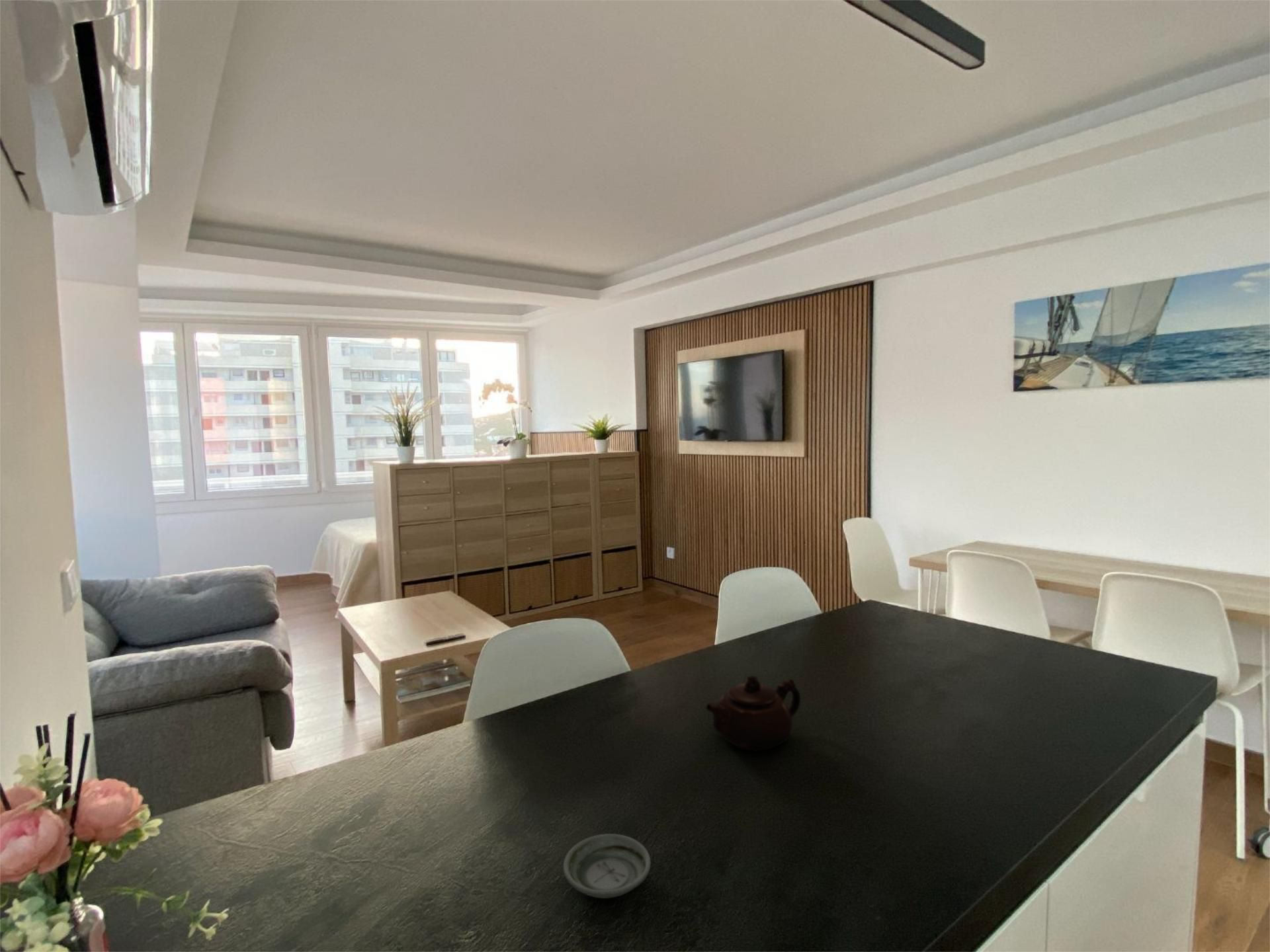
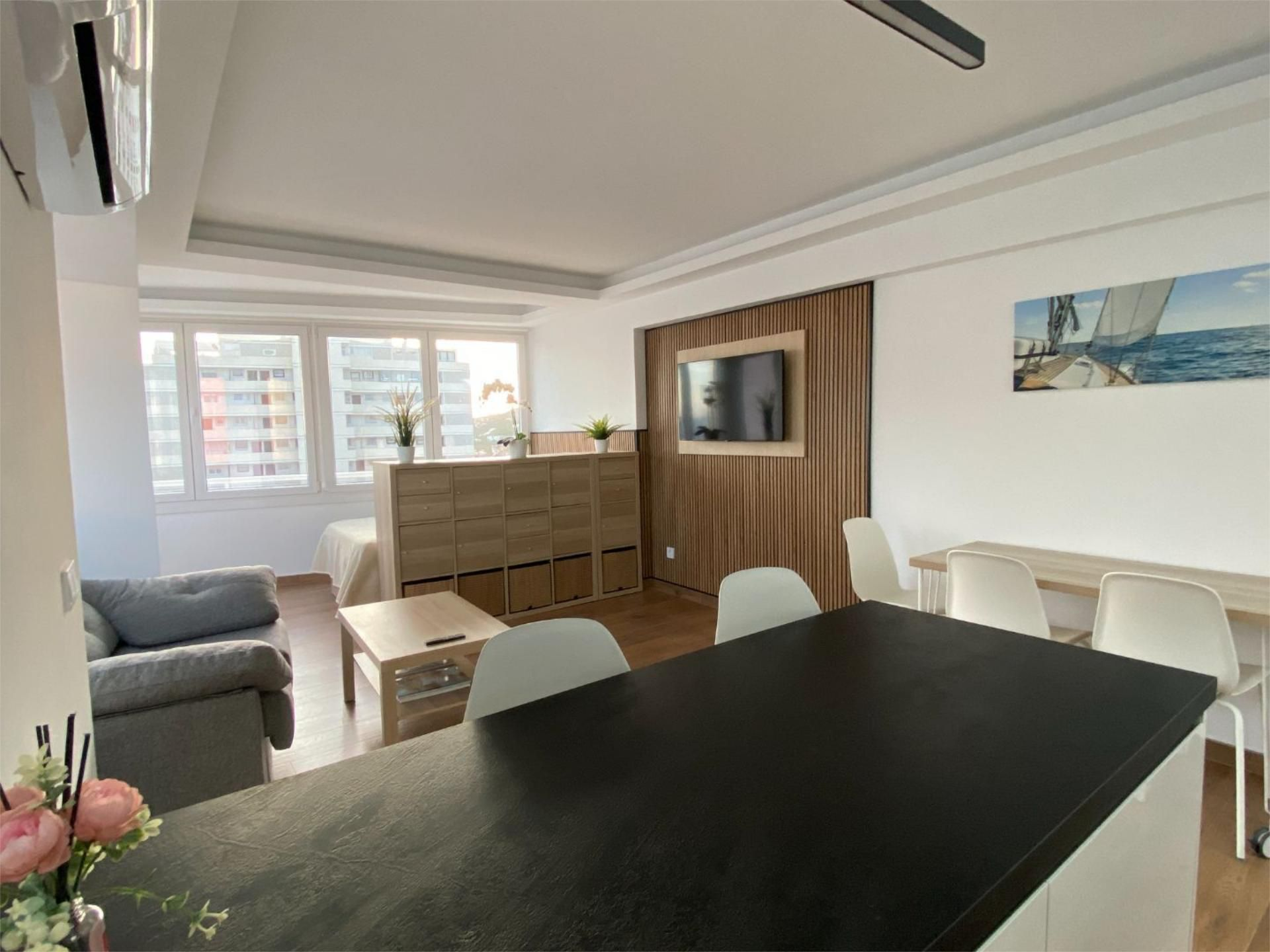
- saucer (607, 871)
- teapot (755, 705)
